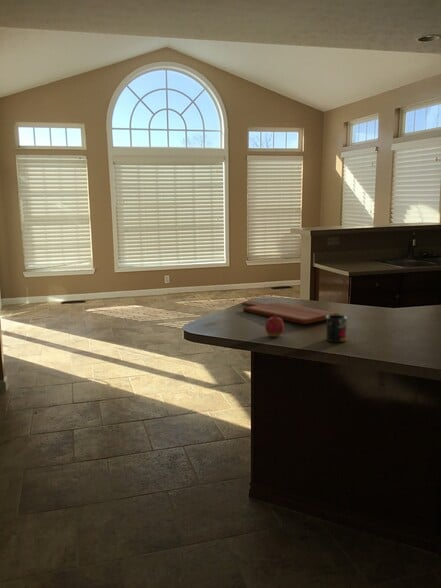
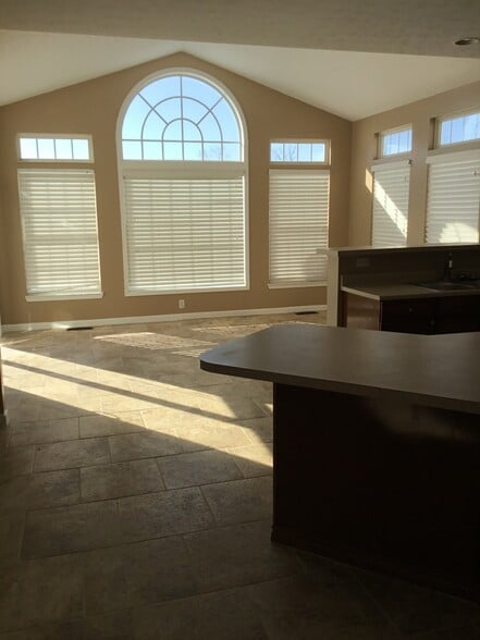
- cutting board (287, 311)
- mug (334, 329)
- apple (274, 324)
